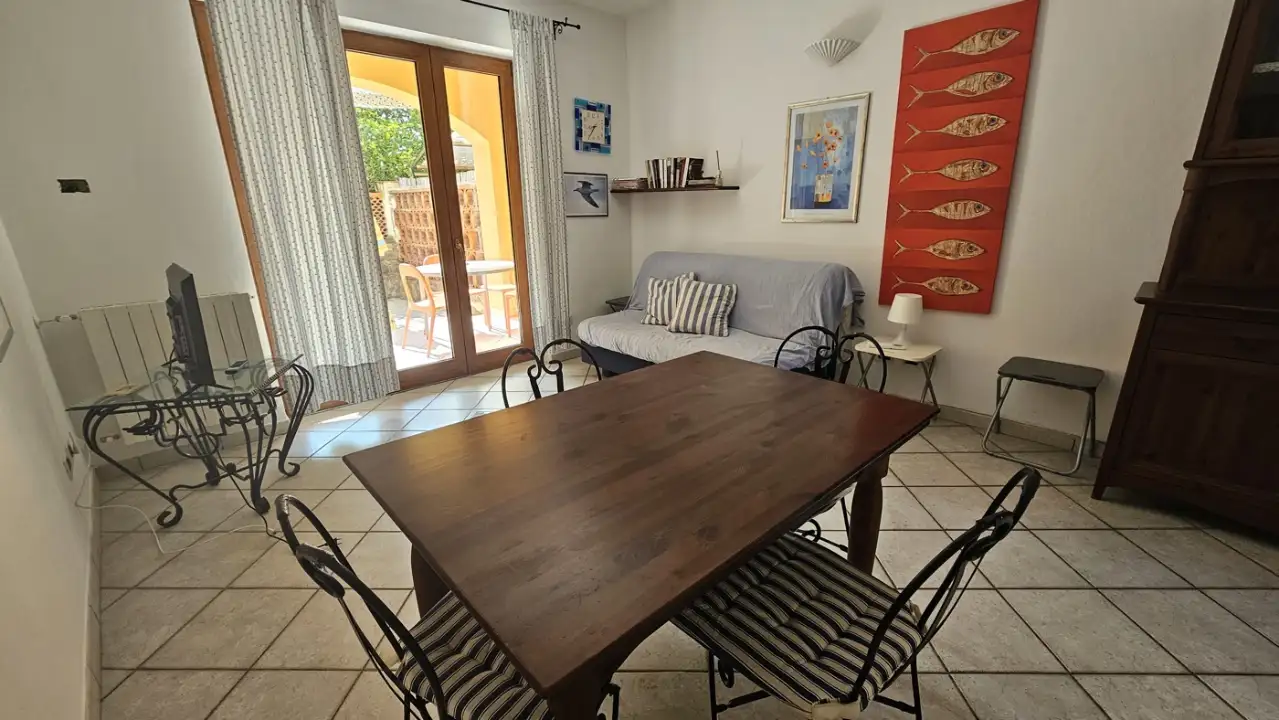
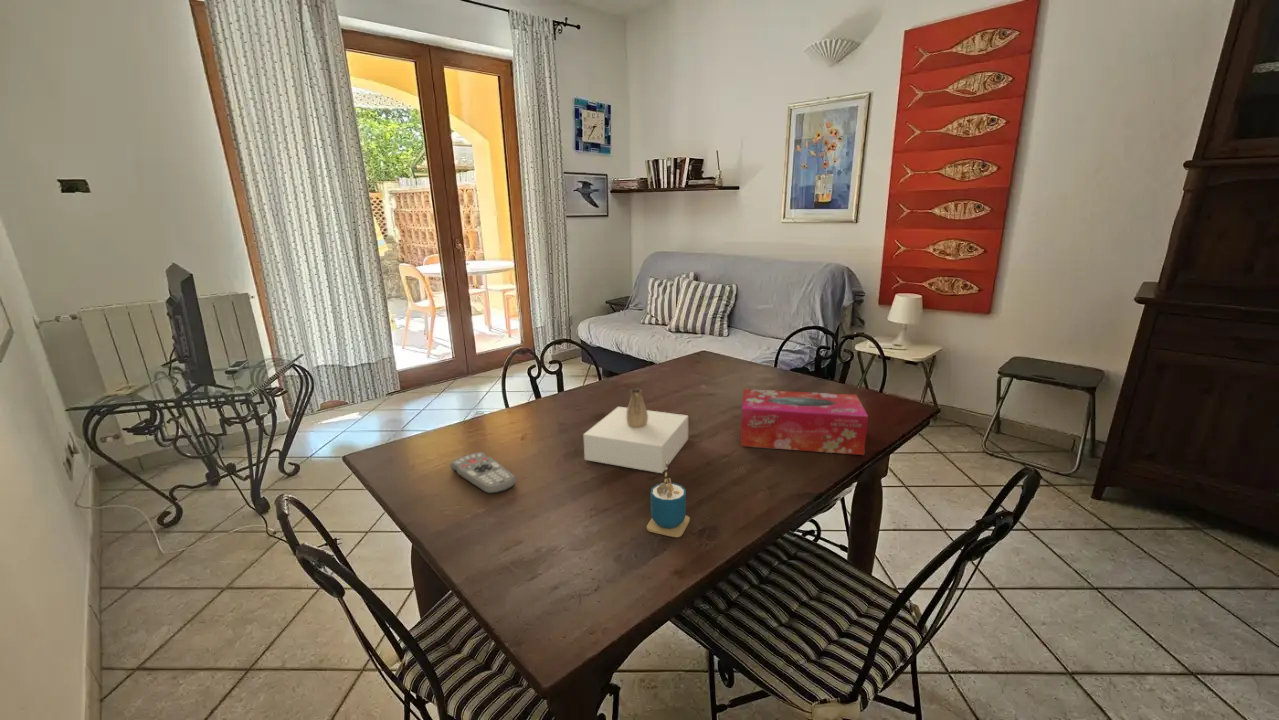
+ tissue box (799, 419)
+ vase (637, 420)
+ cup (668, 496)
+ remote control (484, 472)
